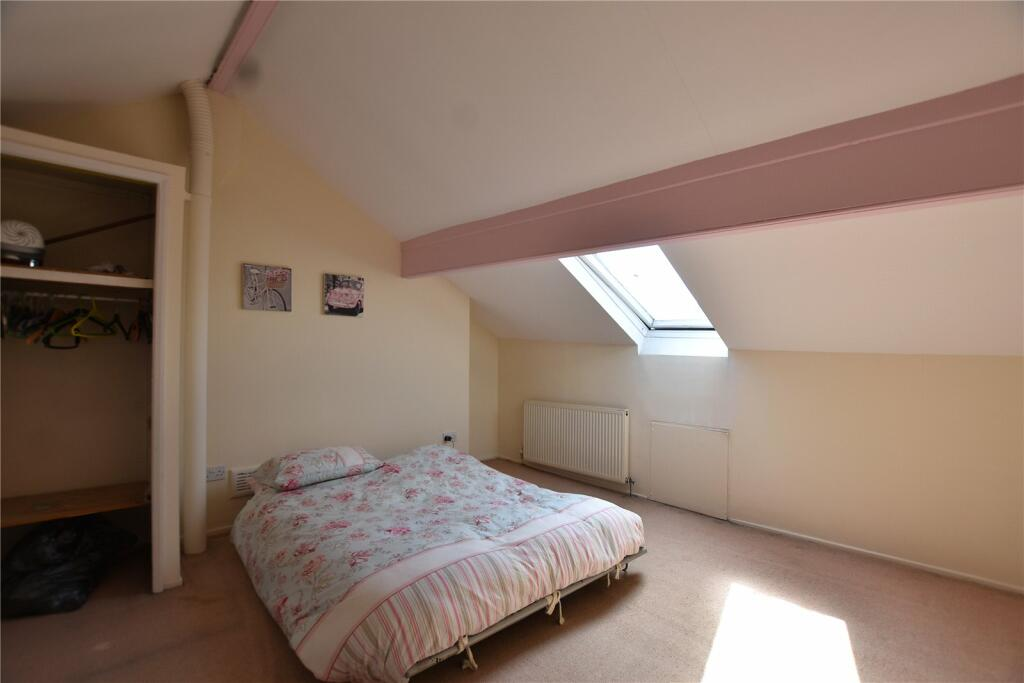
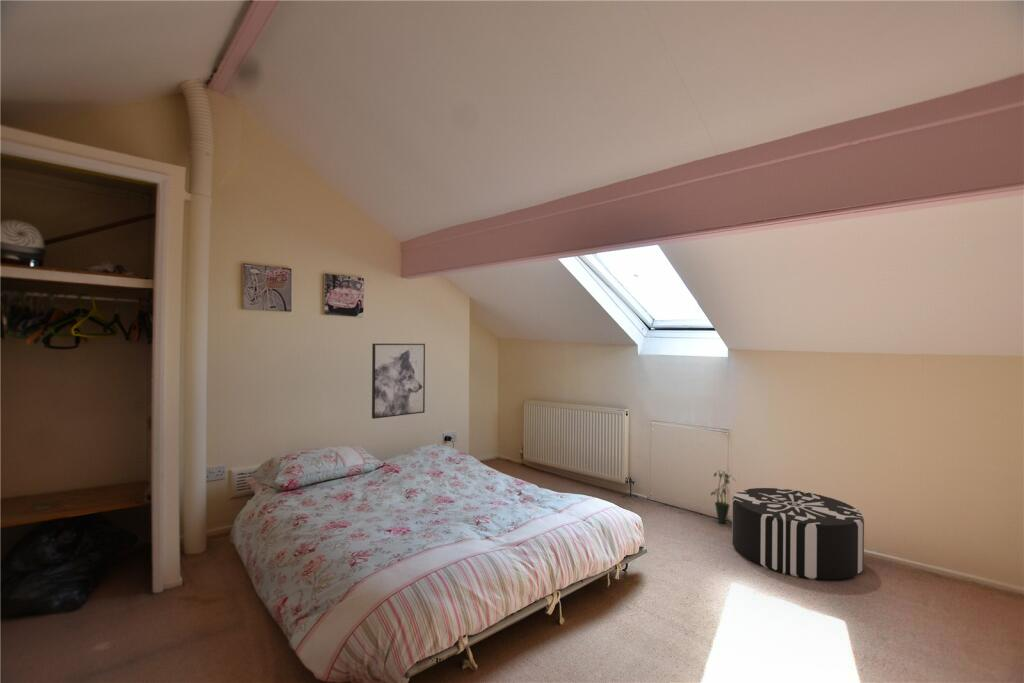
+ pouf (794, 529)
+ wall art (399, 379)
+ potted plant (724, 496)
